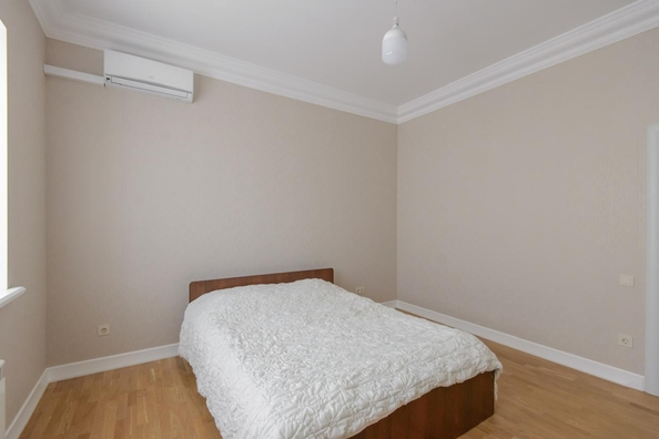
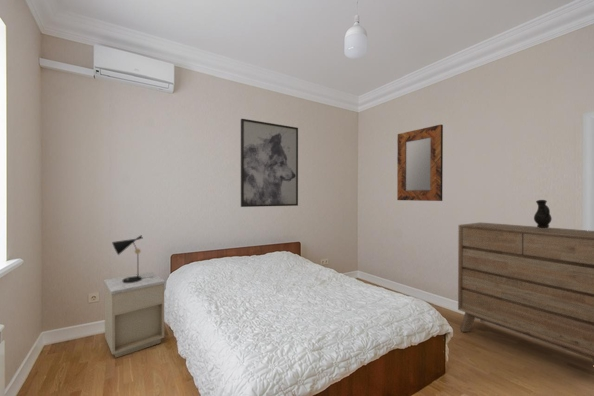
+ dresser (531, 287)
+ jug (542, 213)
+ wall art (270, 165)
+ nightstand (134, 311)
+ table lamp (137, 257)
+ home mirror (418, 165)
